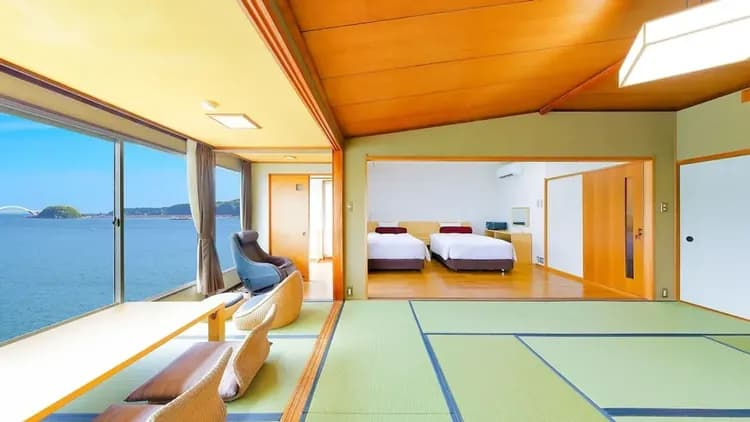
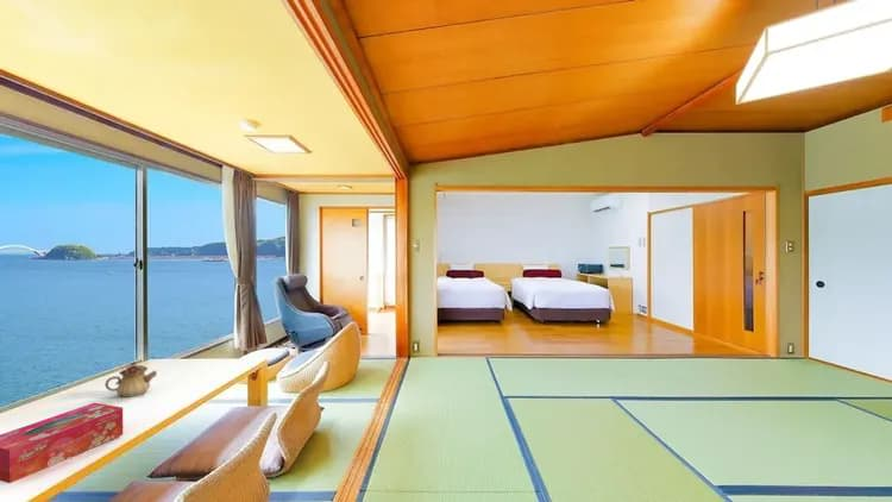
+ teapot (131, 377)
+ tissue box (57, 438)
